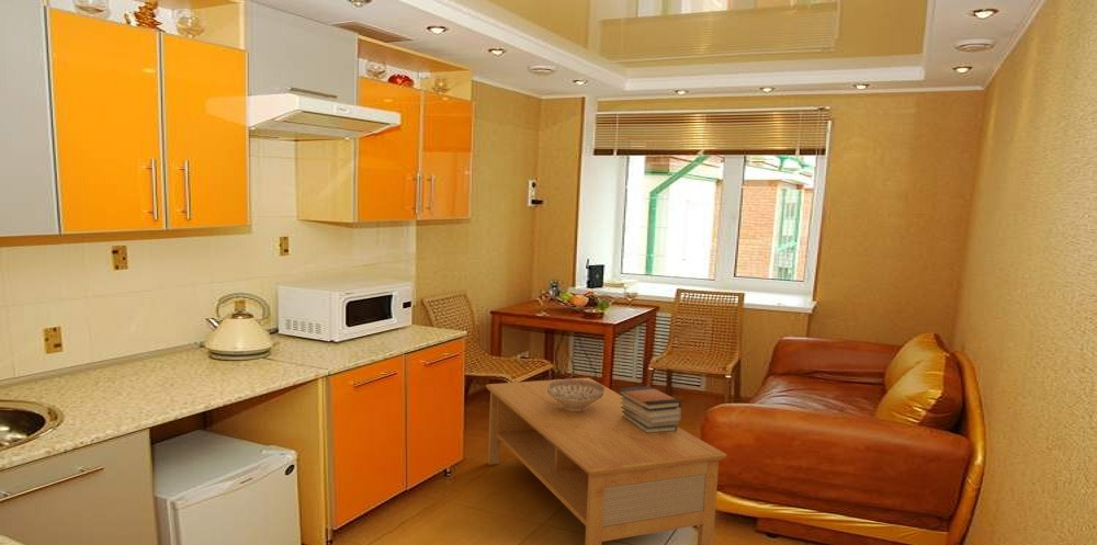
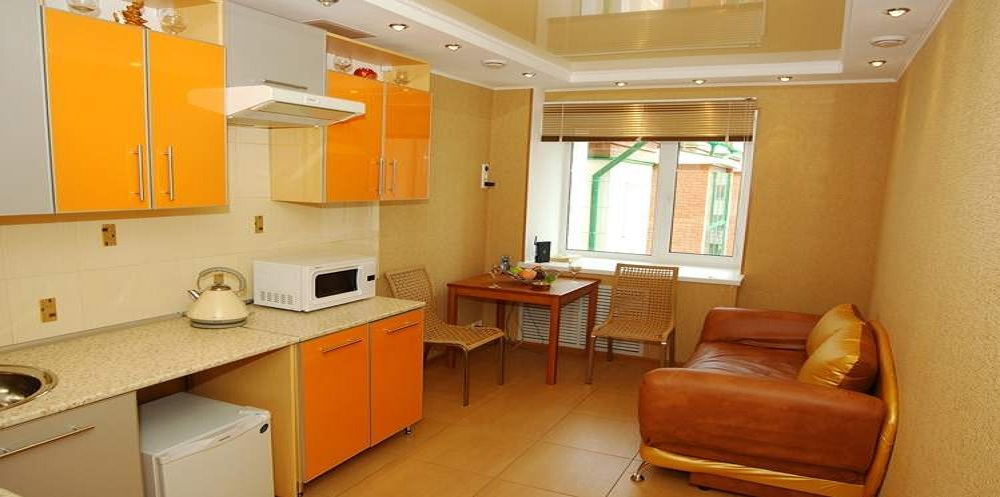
- book stack (648, 408)
- coffee table (587, 458)
- decorative bowl (575, 397)
